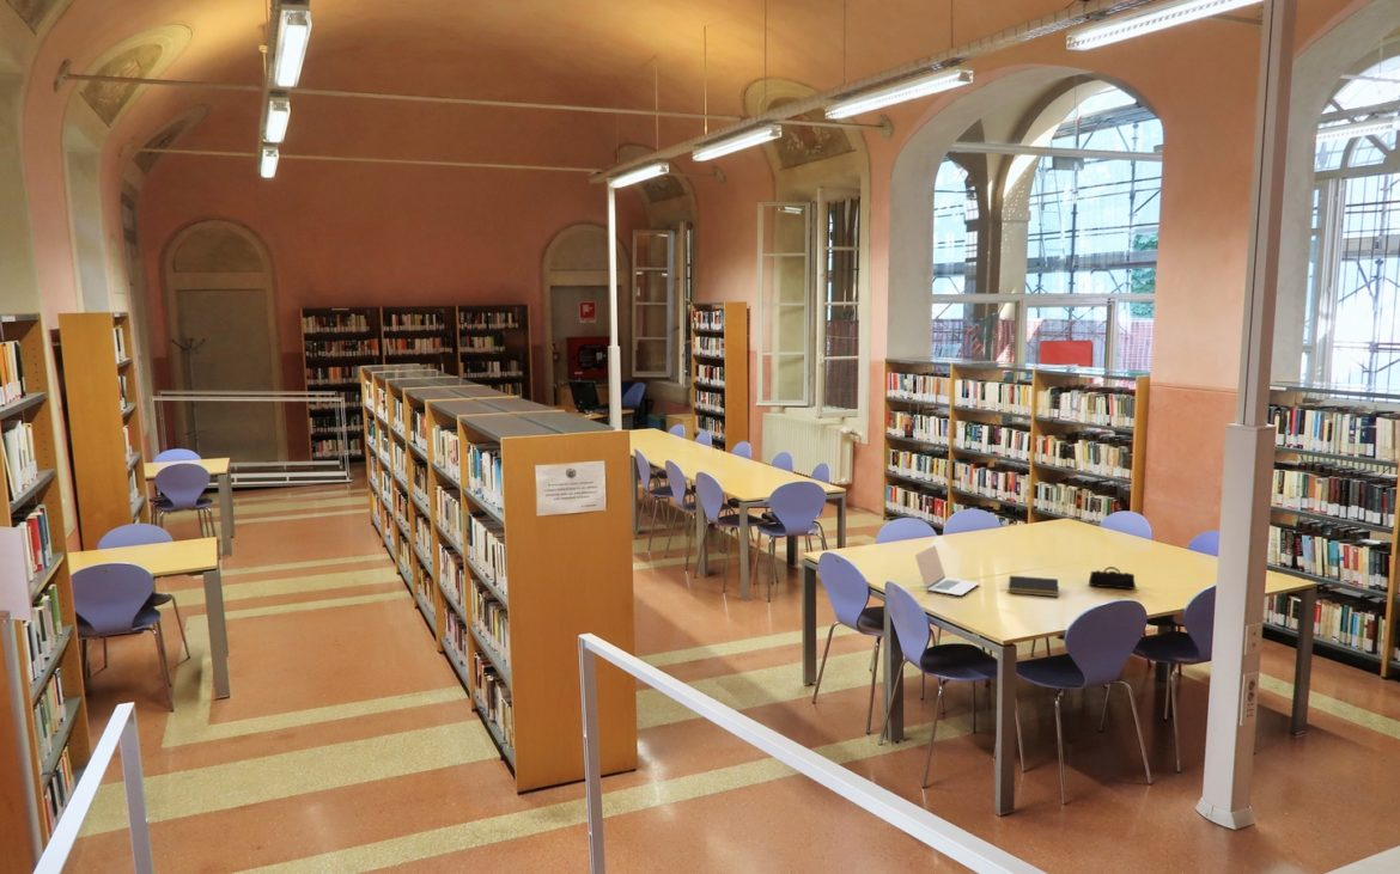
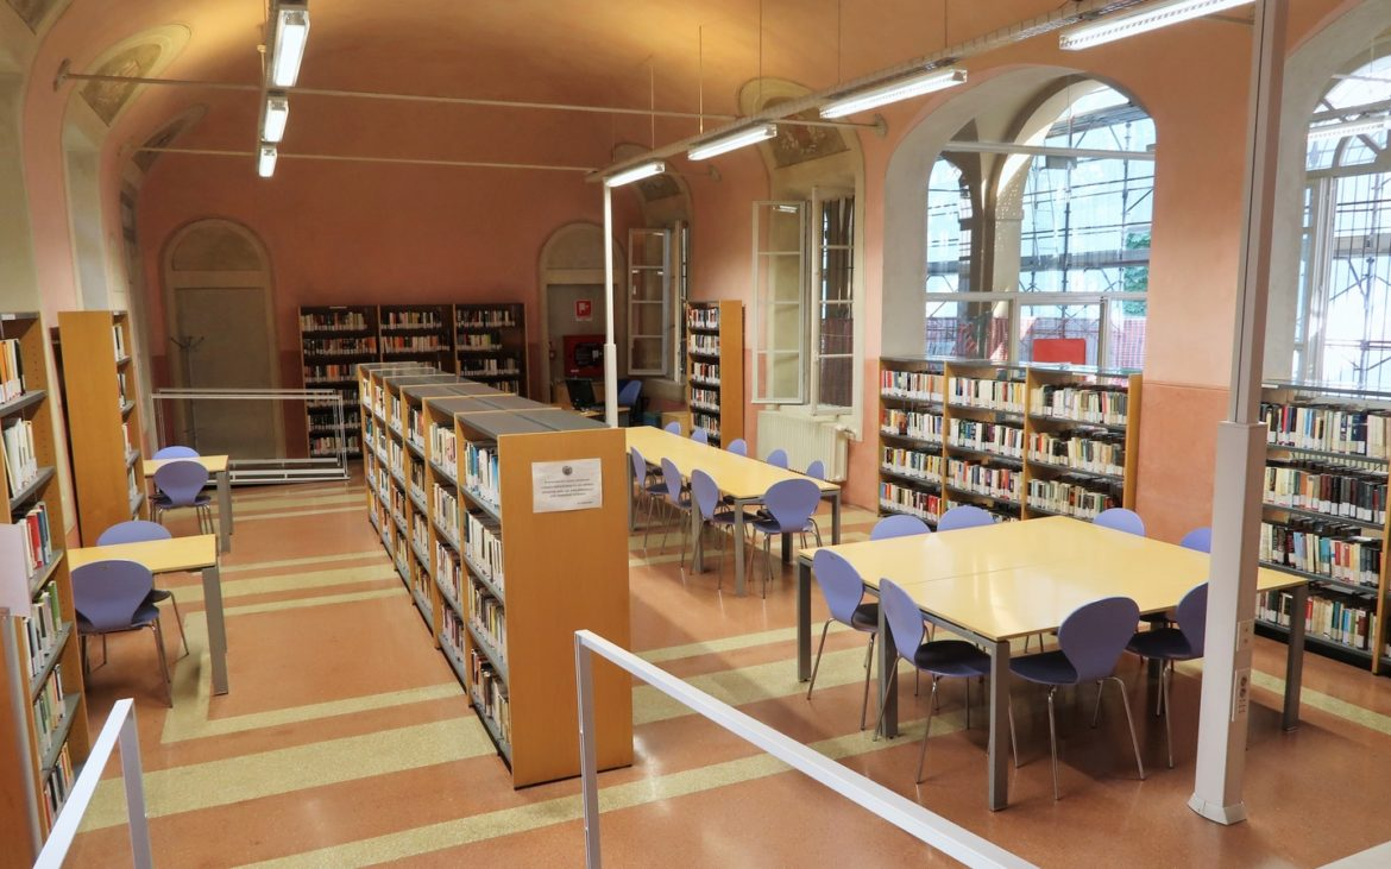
- laptop (943, 572)
- pencil case (1112, 576)
- notepad (1033, 586)
